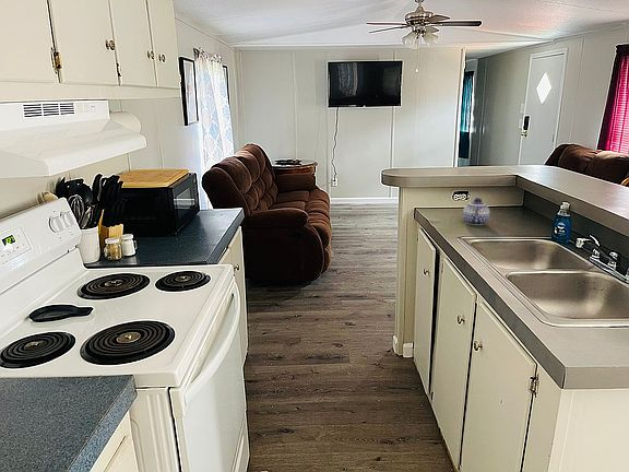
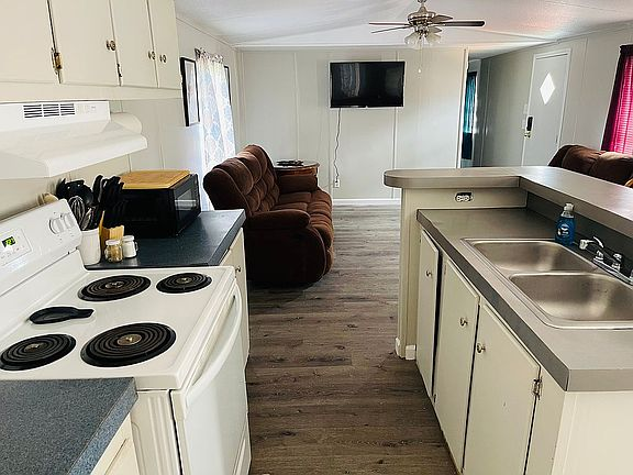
- teapot (476, 210)
